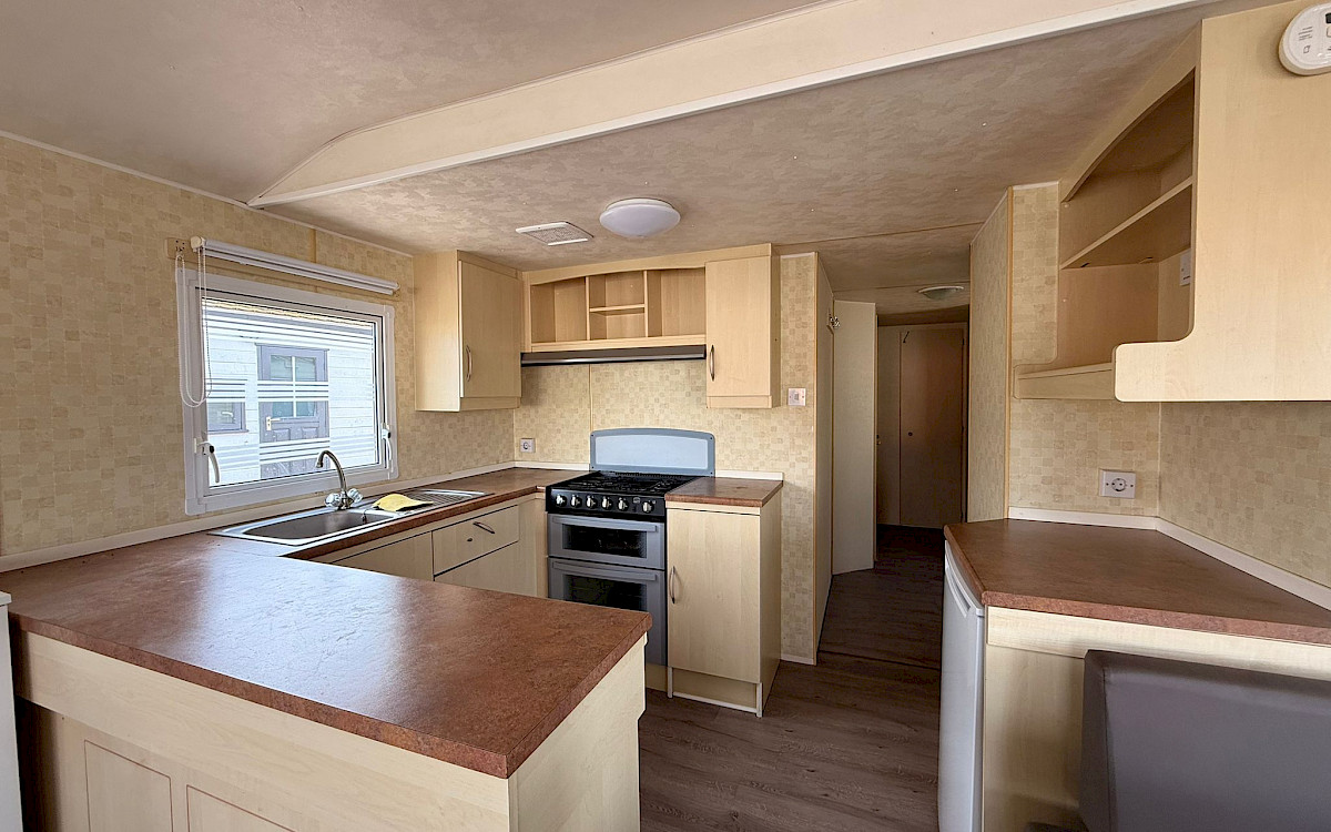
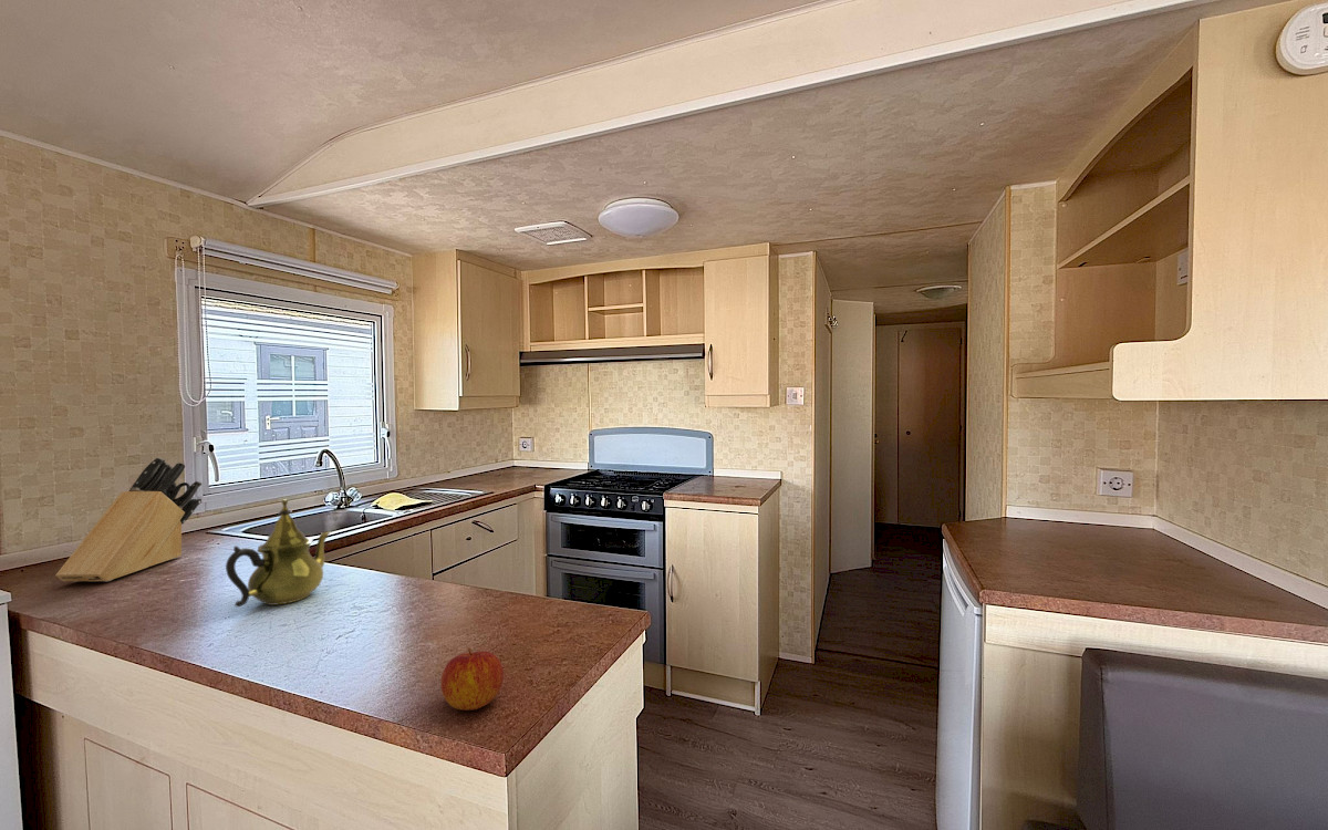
+ knife block (137, 512)
+ apple (473, 676)
+ teapot (283, 549)
